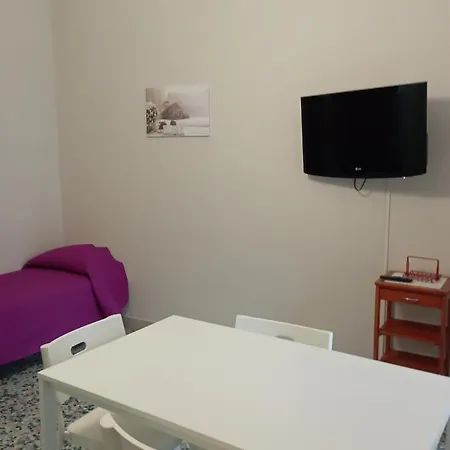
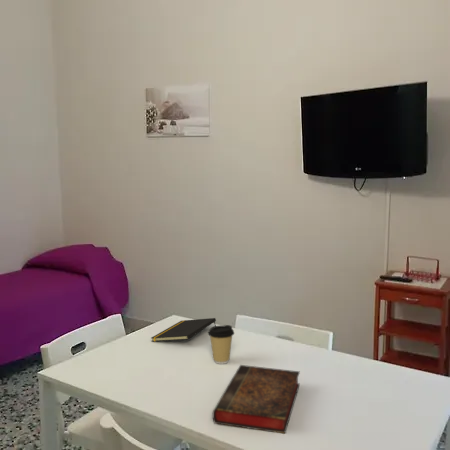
+ notepad (184, 329)
+ book (259, 395)
+ coffee cup (221, 344)
